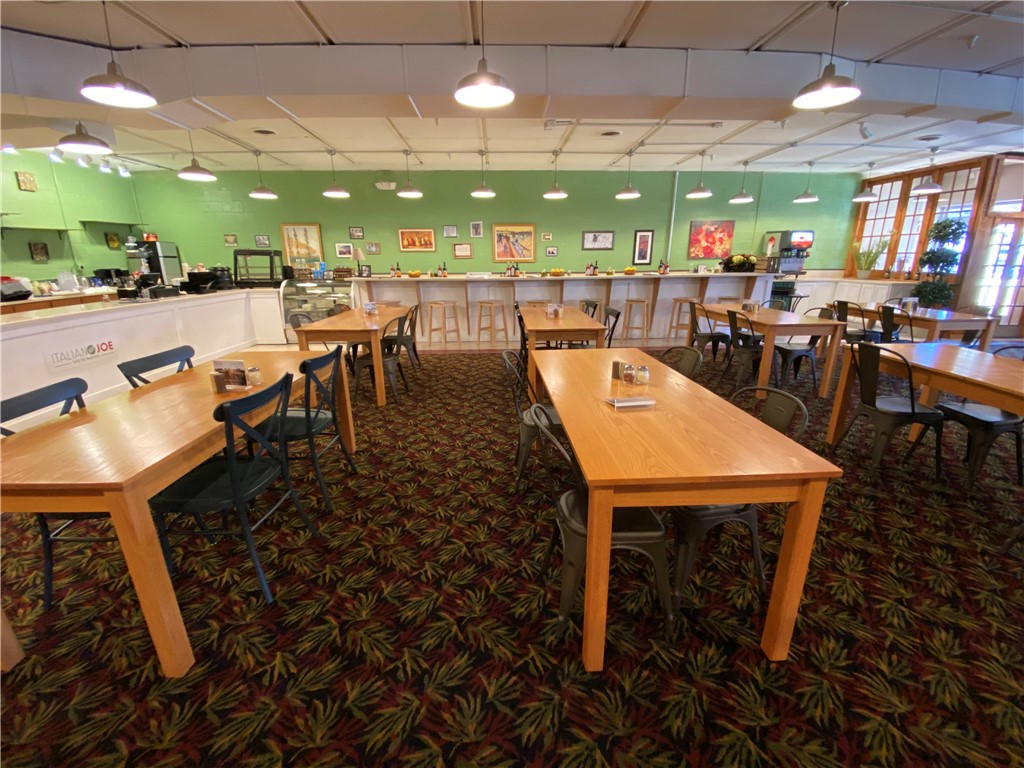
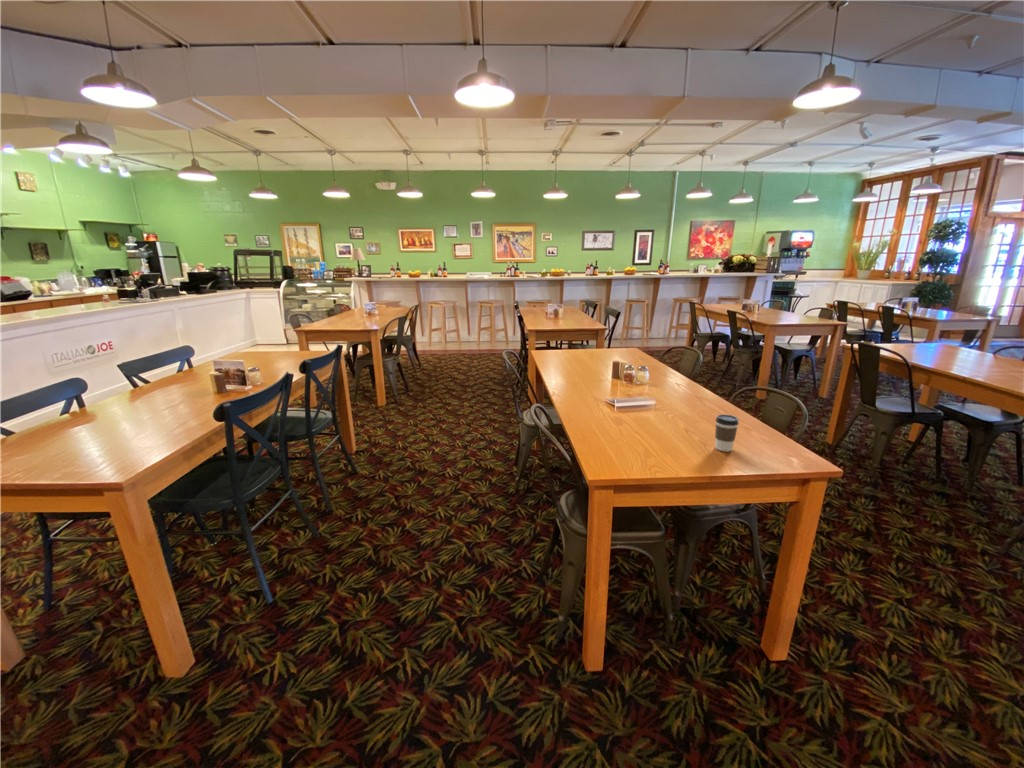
+ coffee cup (725, 433)
